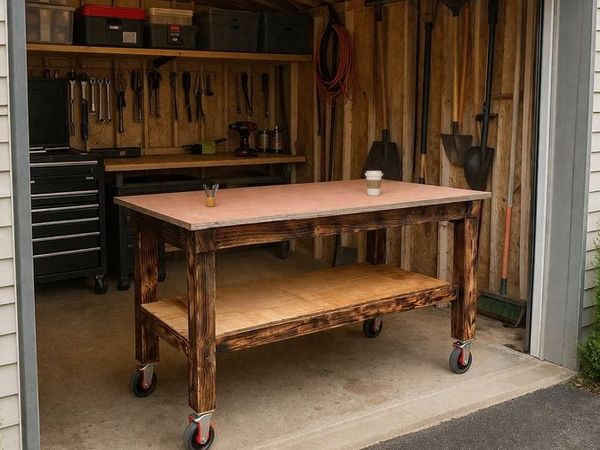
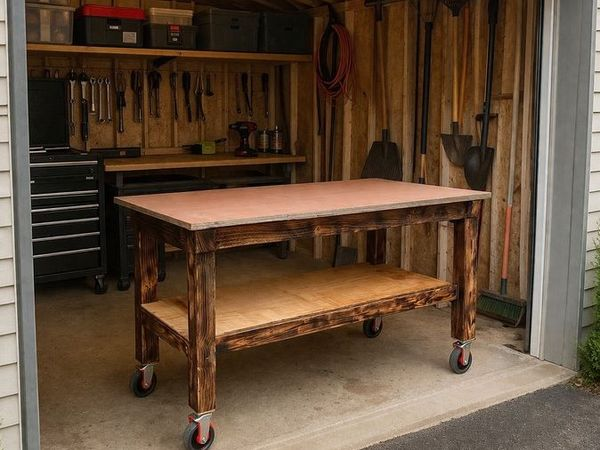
- coffee cup (373, 183)
- pencil box (208, 194)
